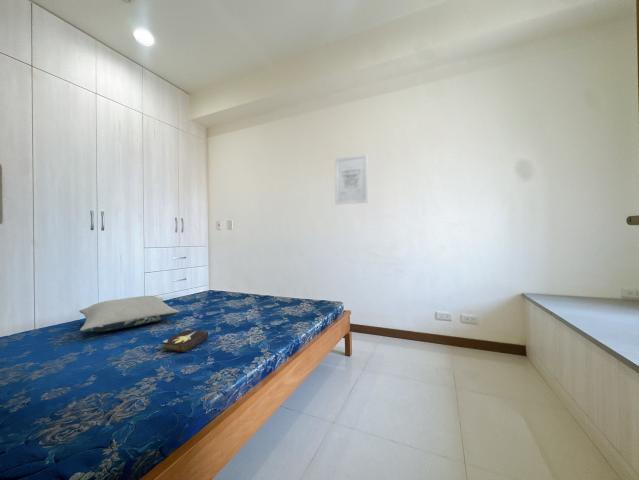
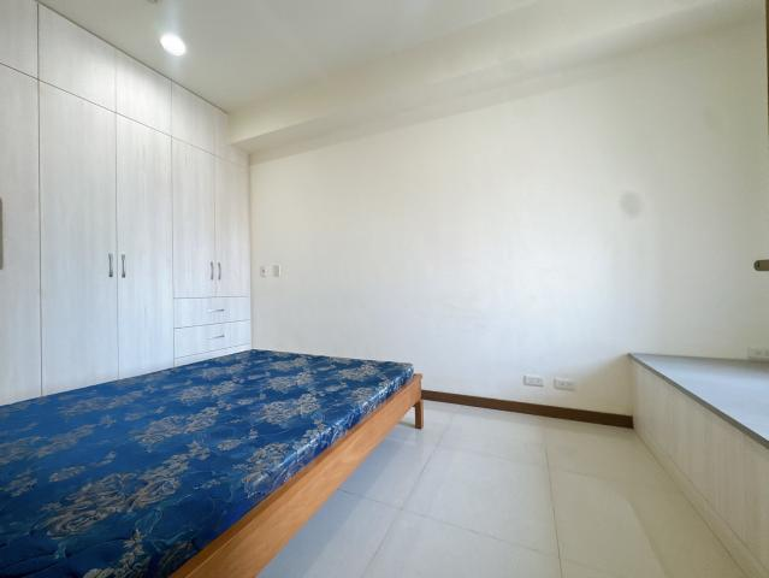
- wall art (351, 179)
- hardback book (186, 339)
- pillow (129, 311)
